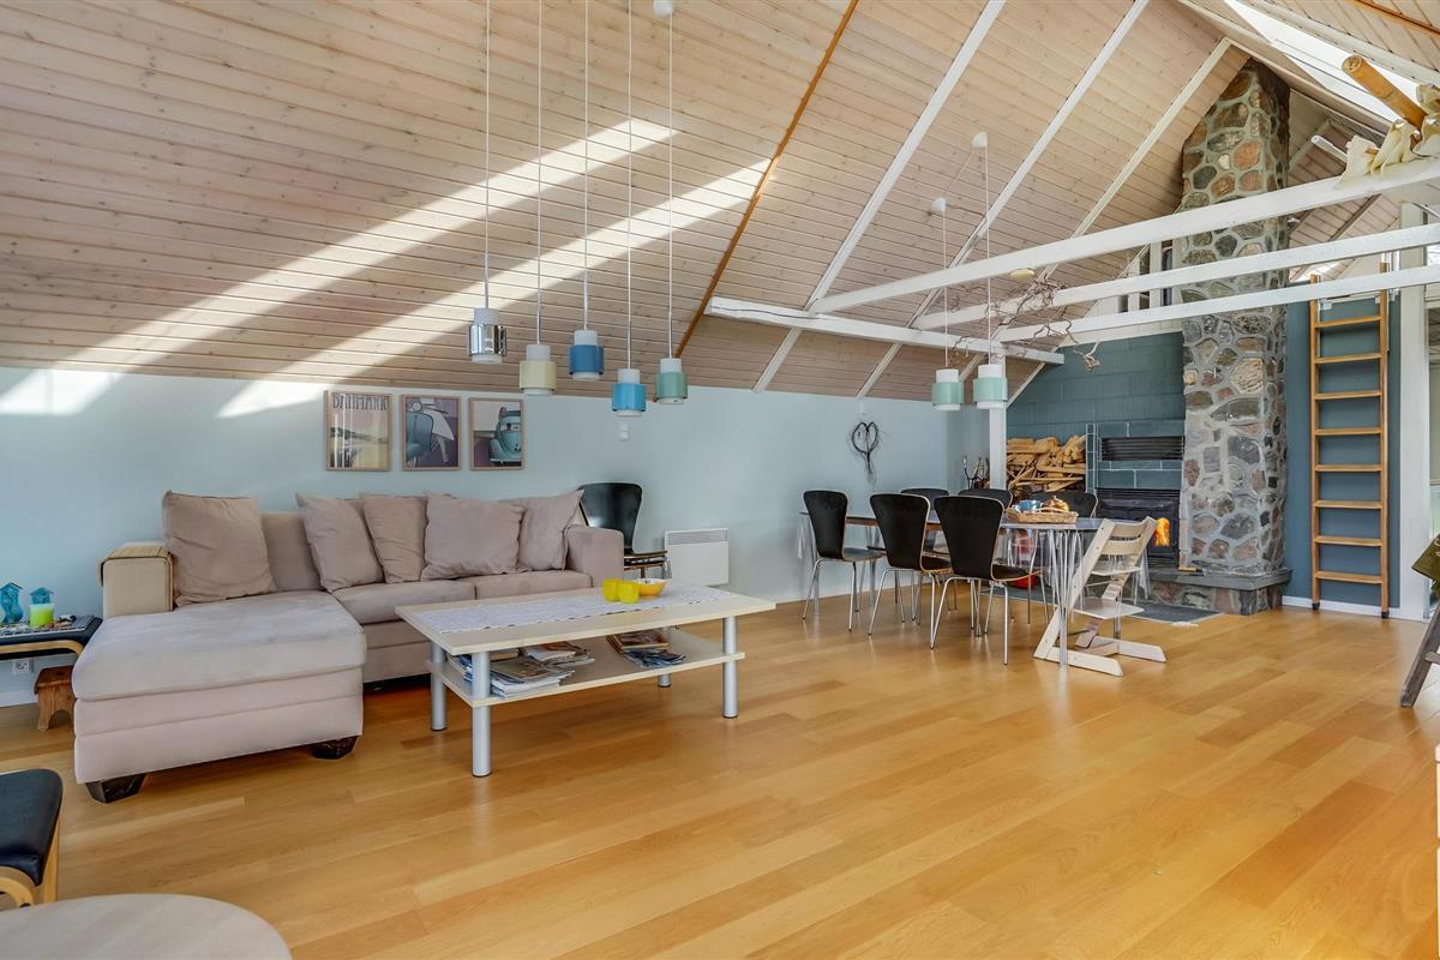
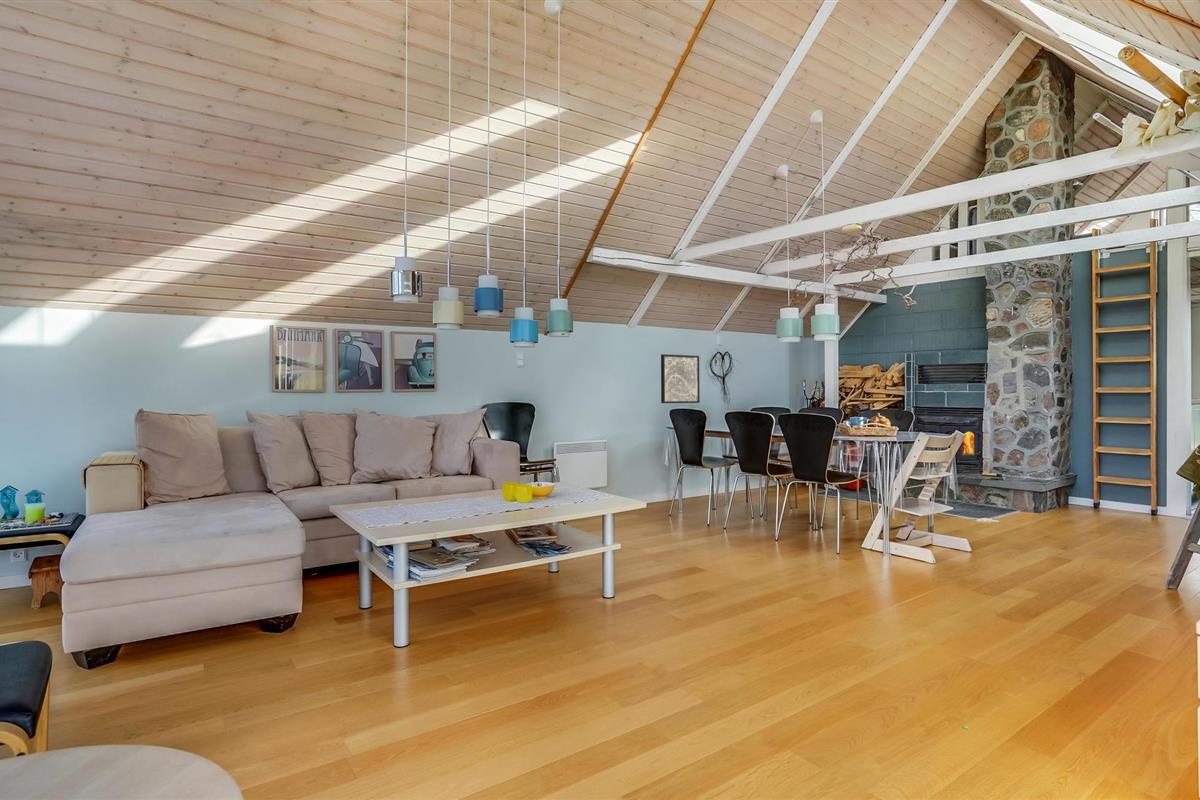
+ wall art (680, 379)
